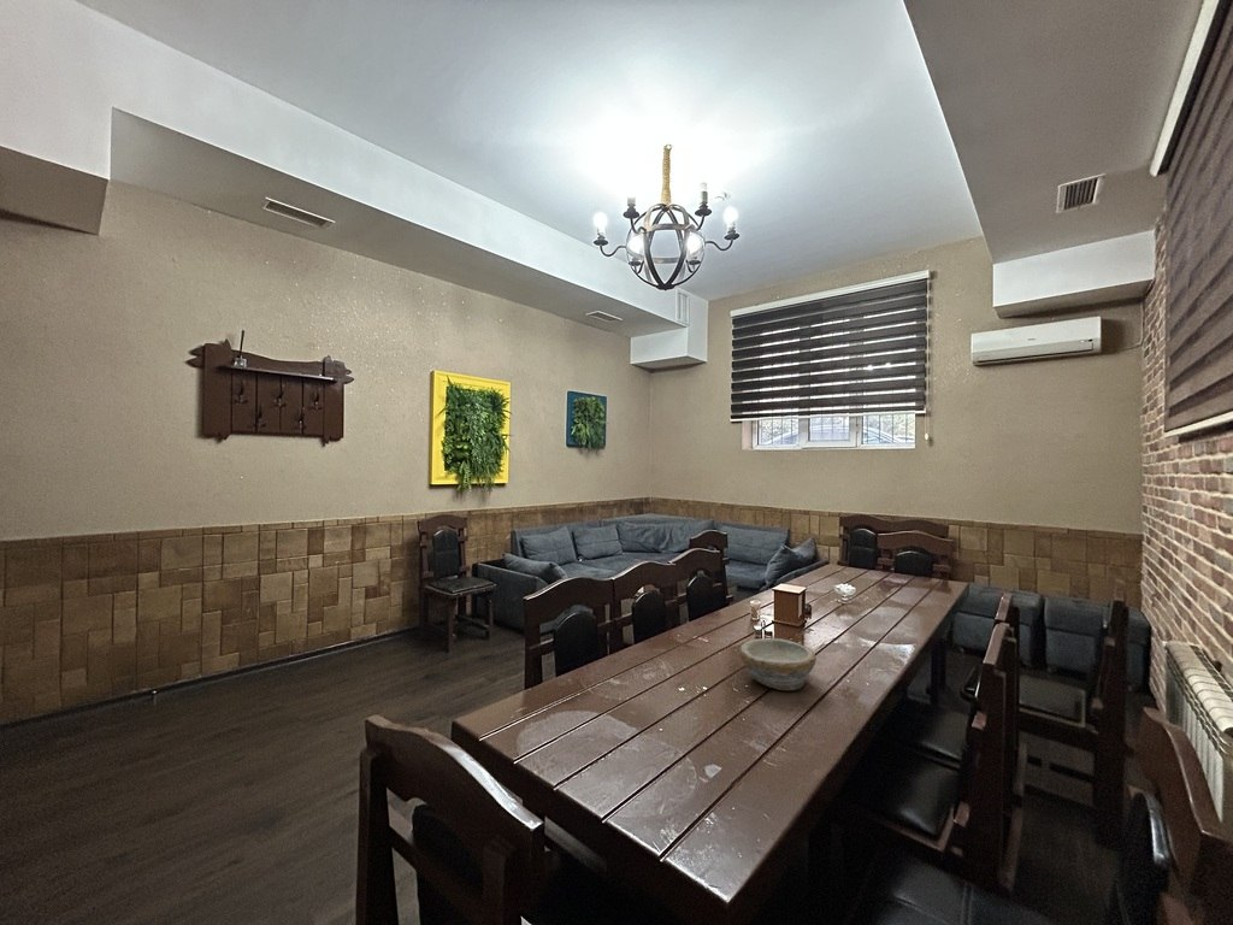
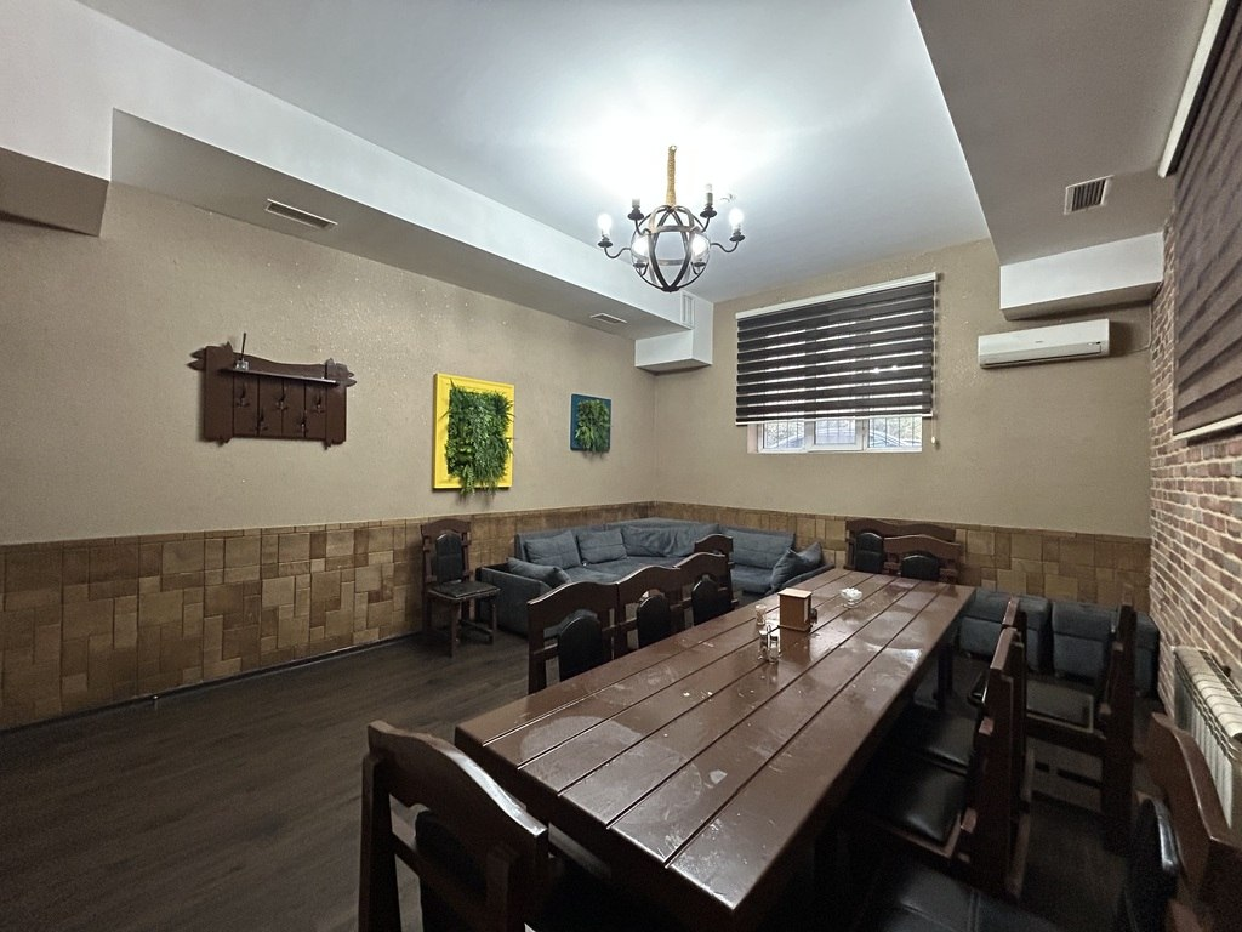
- bowl (777, 665)
